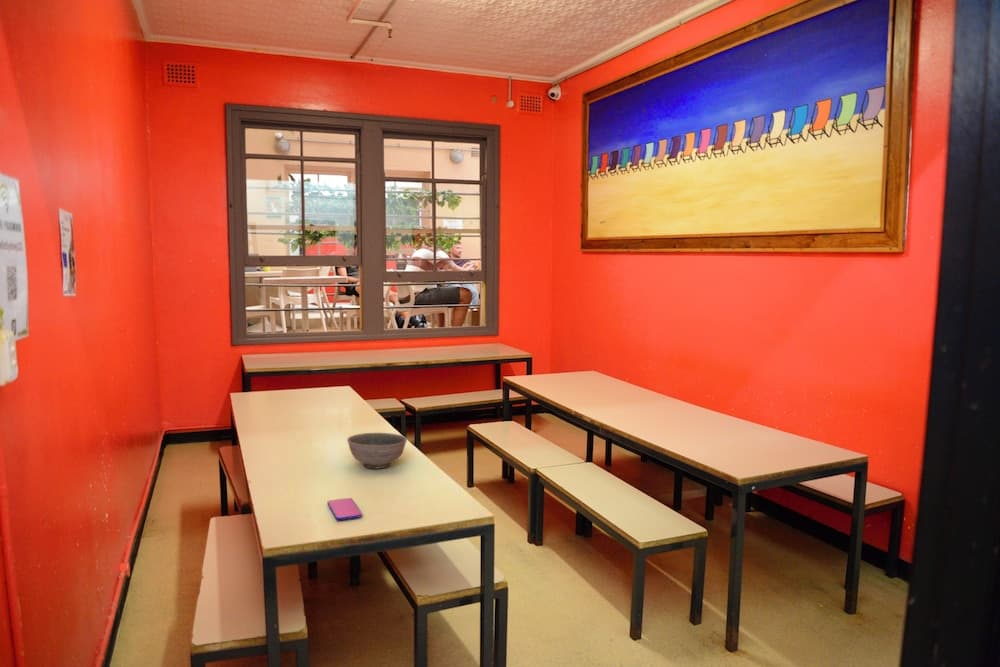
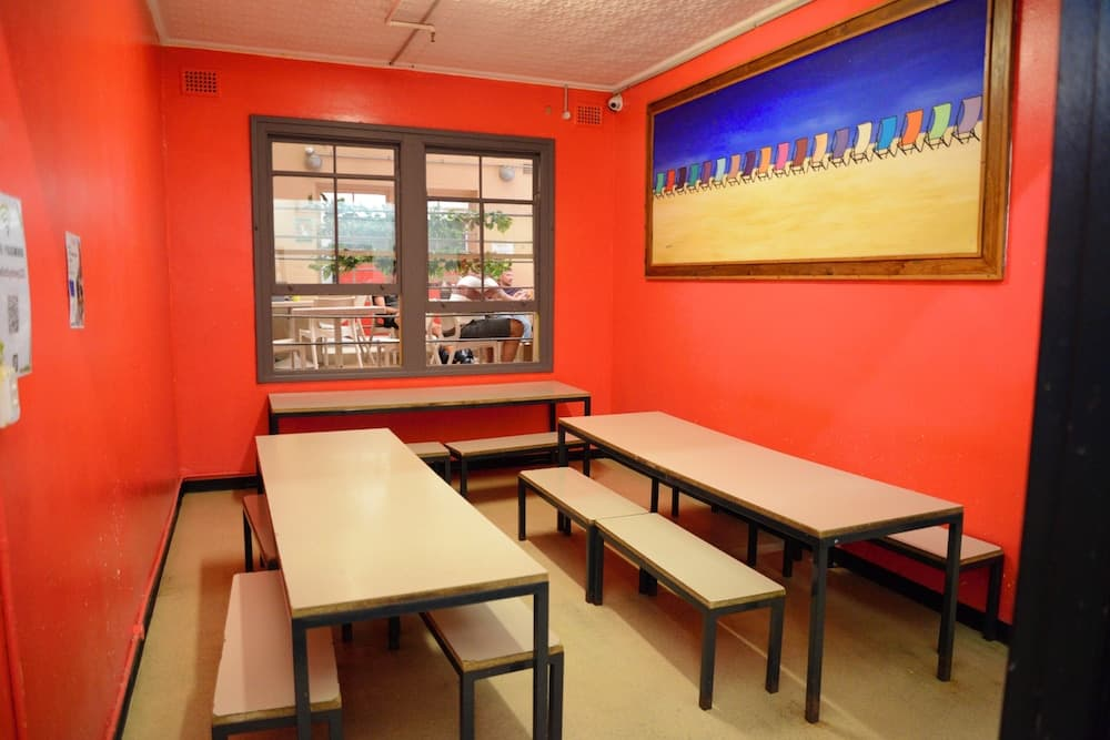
- bowl (377, 451)
- smartphone (344, 508)
